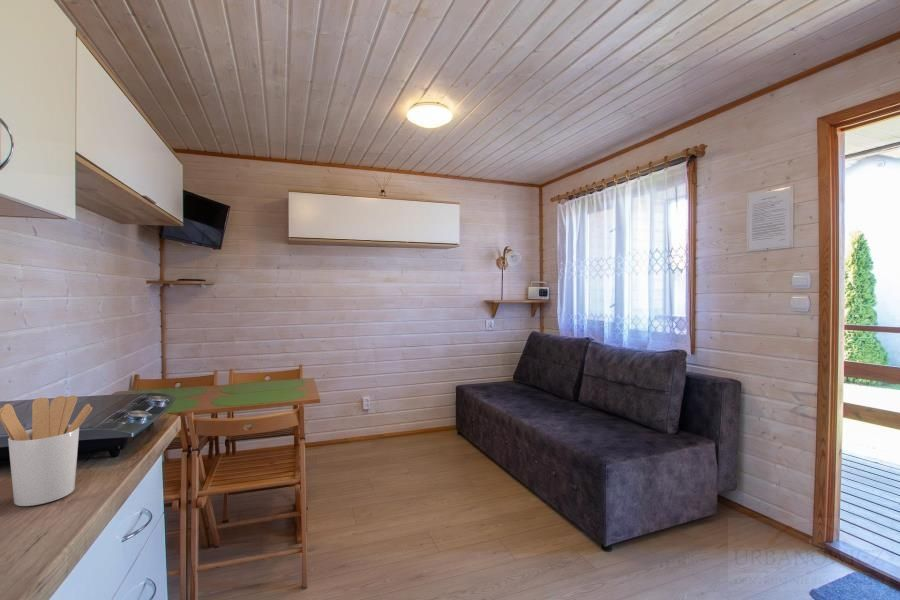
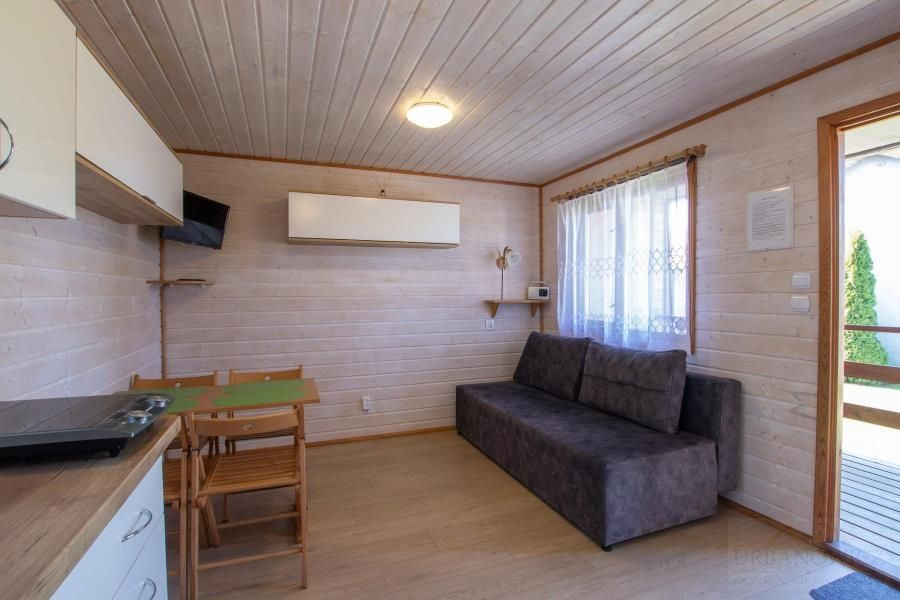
- utensil holder (48, 444)
